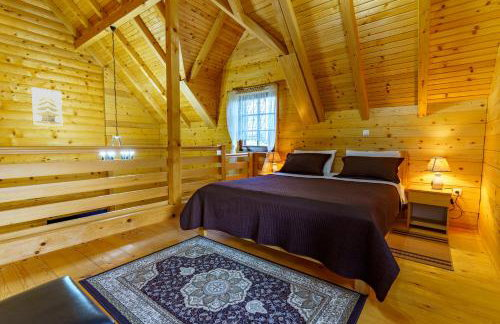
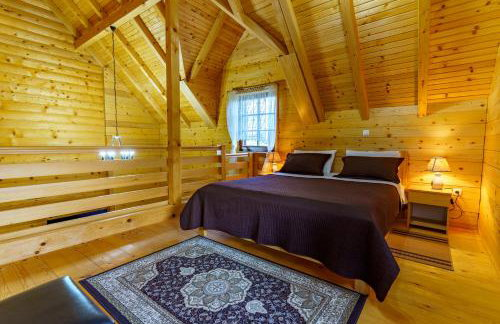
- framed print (47, 107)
